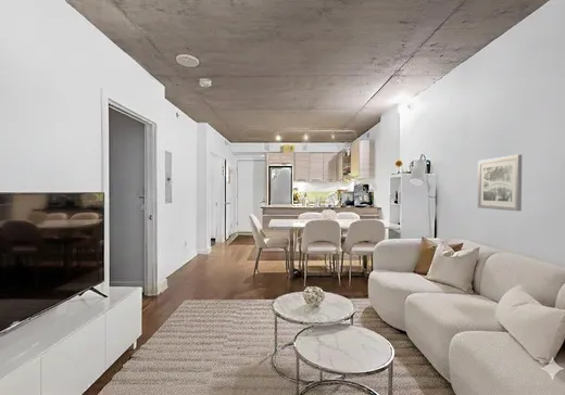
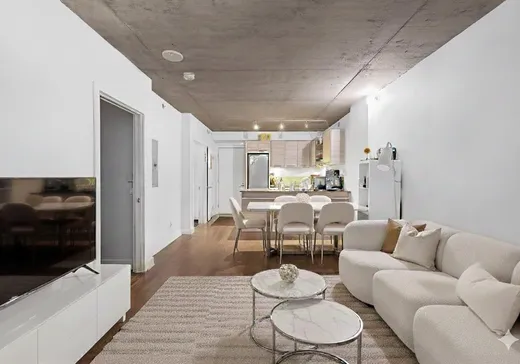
- wall art (498, 183)
